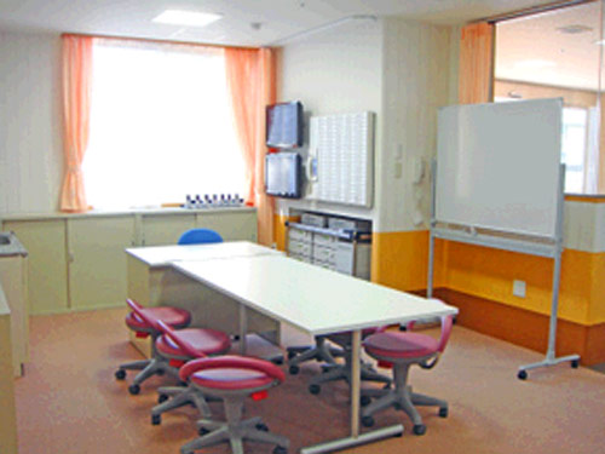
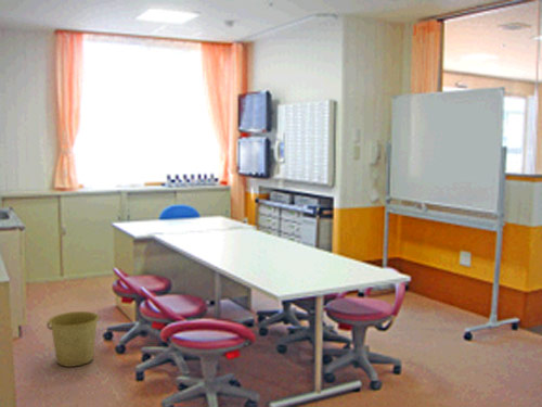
+ bucket (74, 339)
